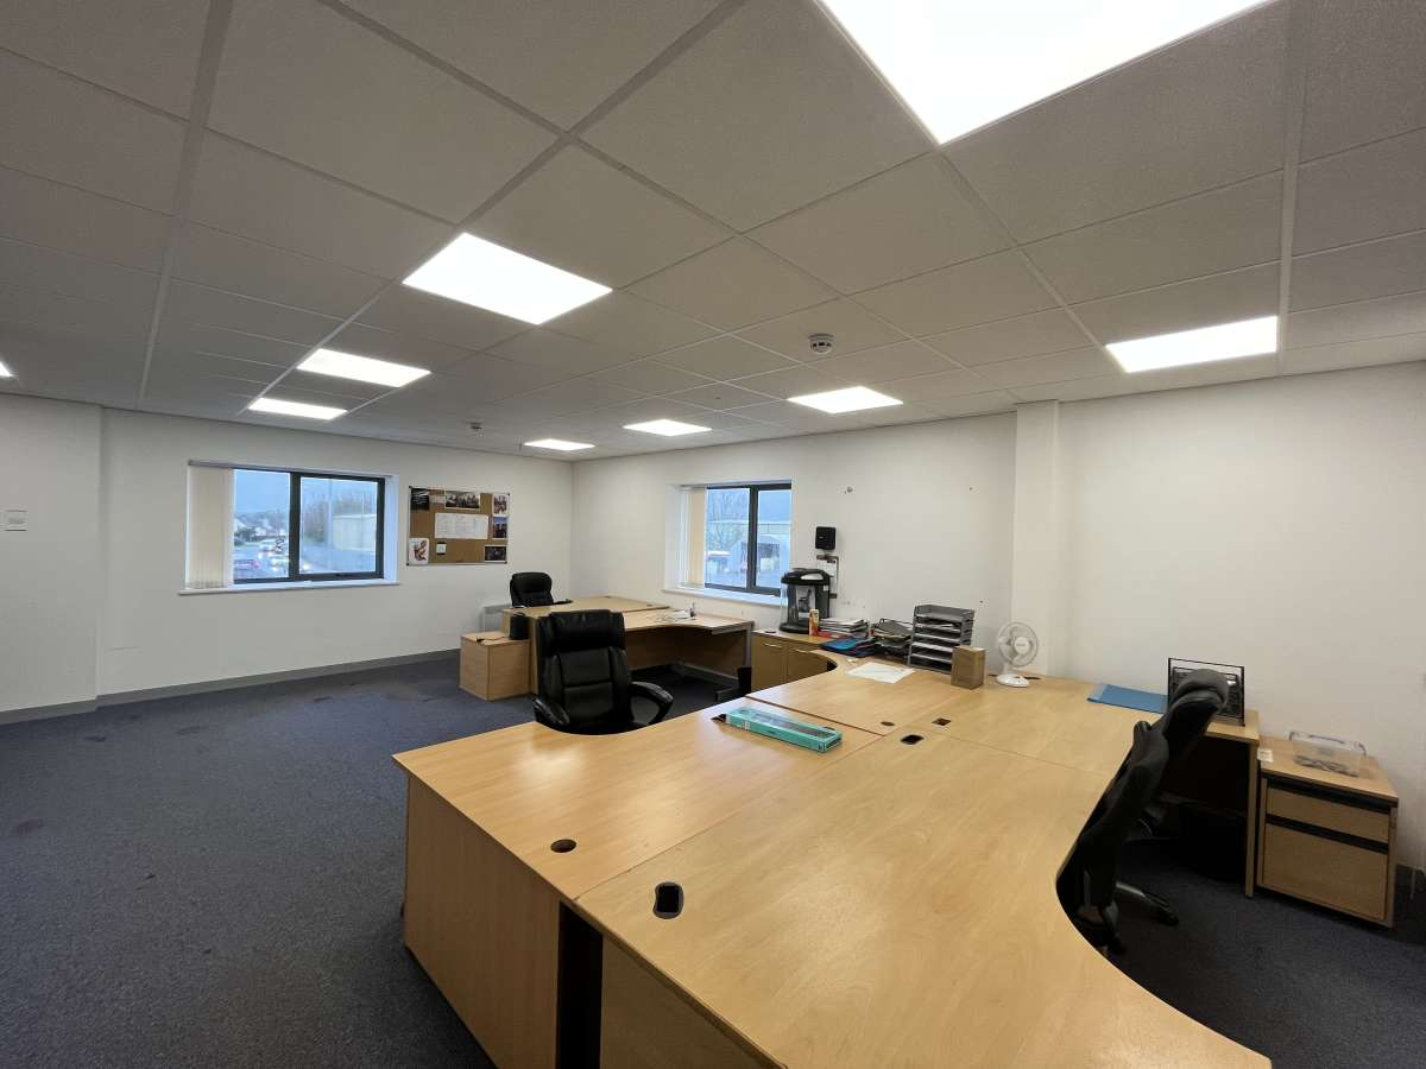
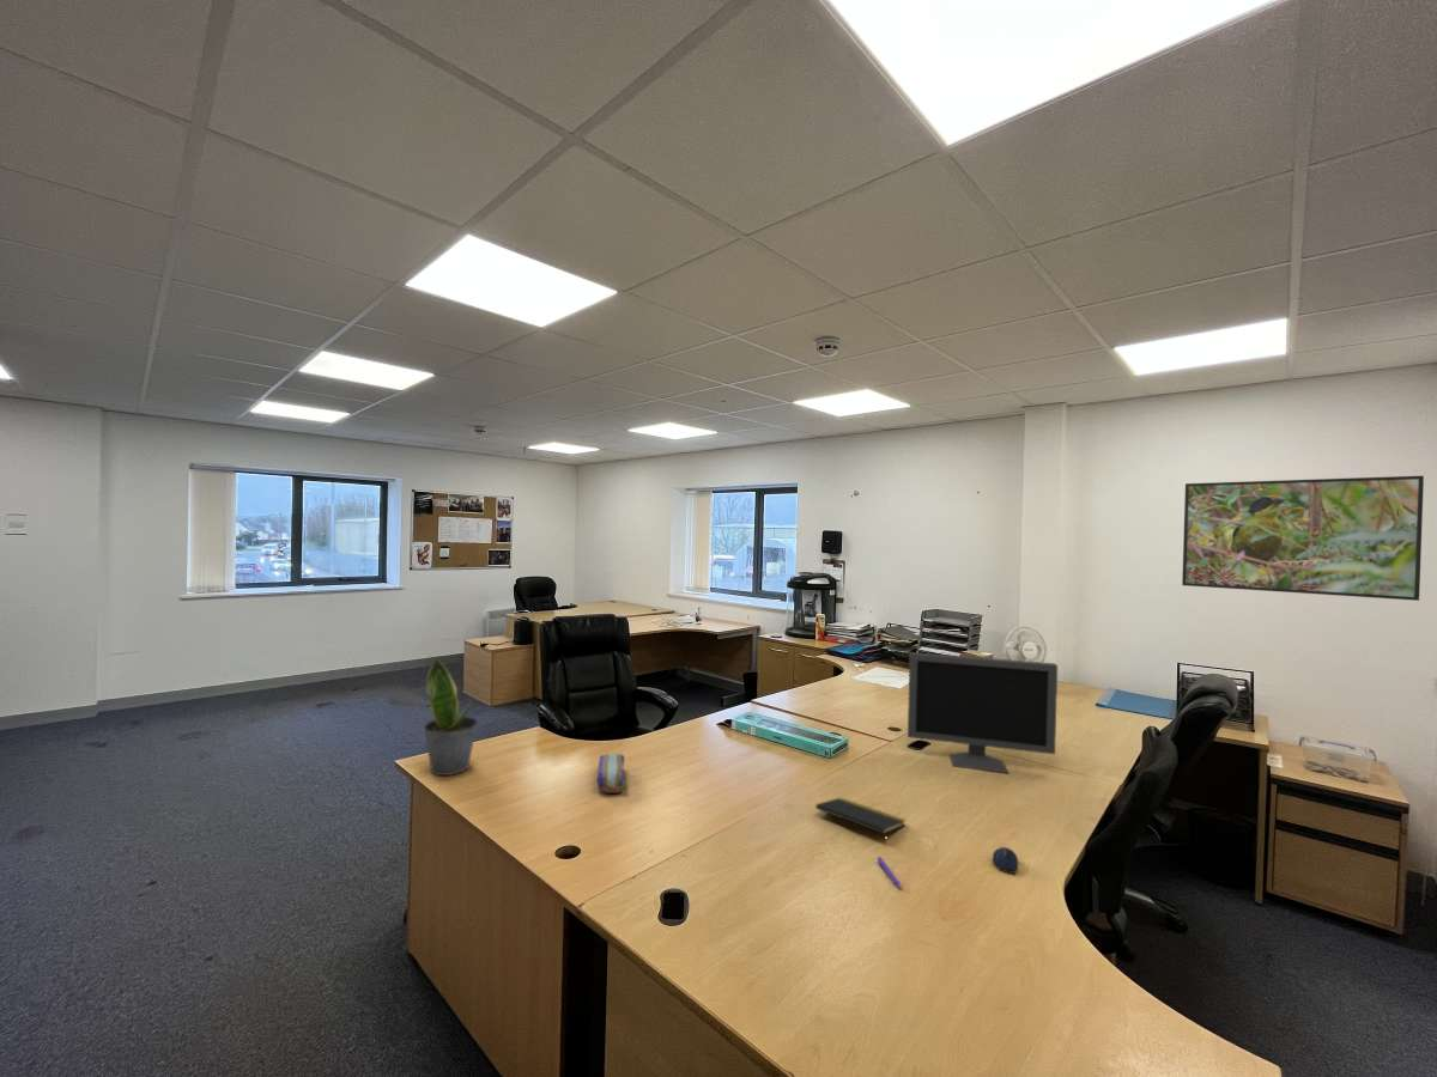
+ monitor (978, 711)
+ computer mouse (1005, 857)
+ pen (889, 871)
+ potted plant (451, 713)
+ pencil case (611, 772)
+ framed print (1290, 536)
+ notepad (860, 814)
